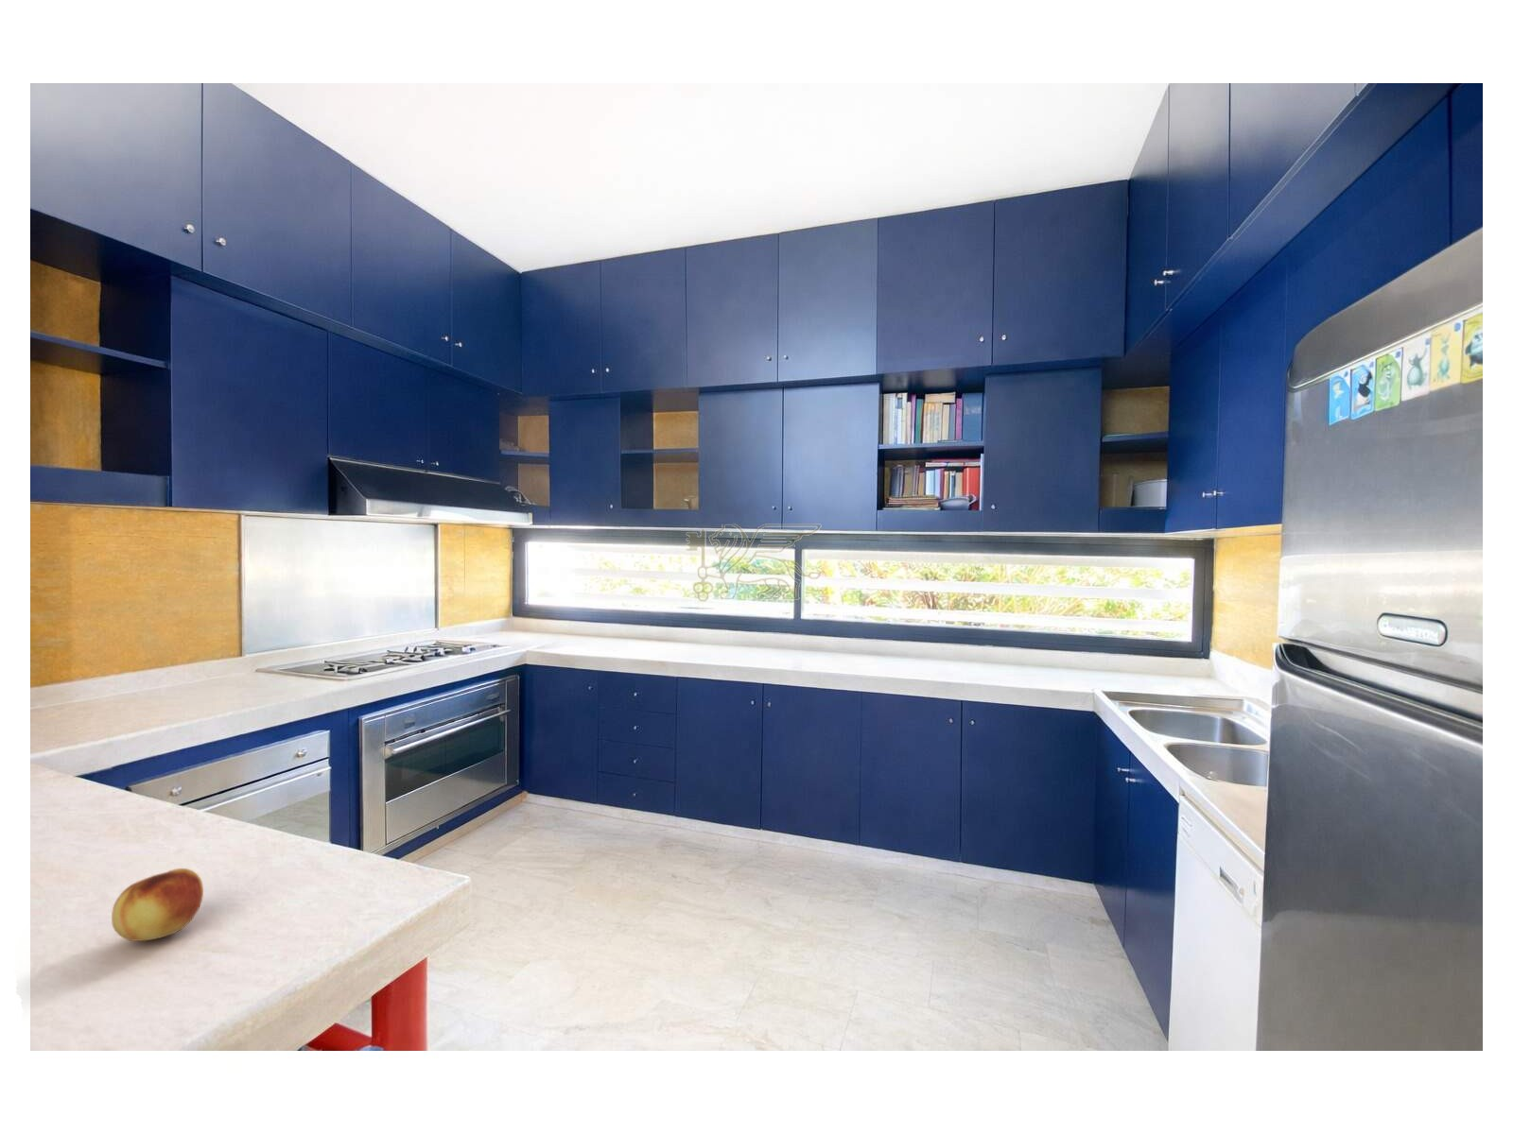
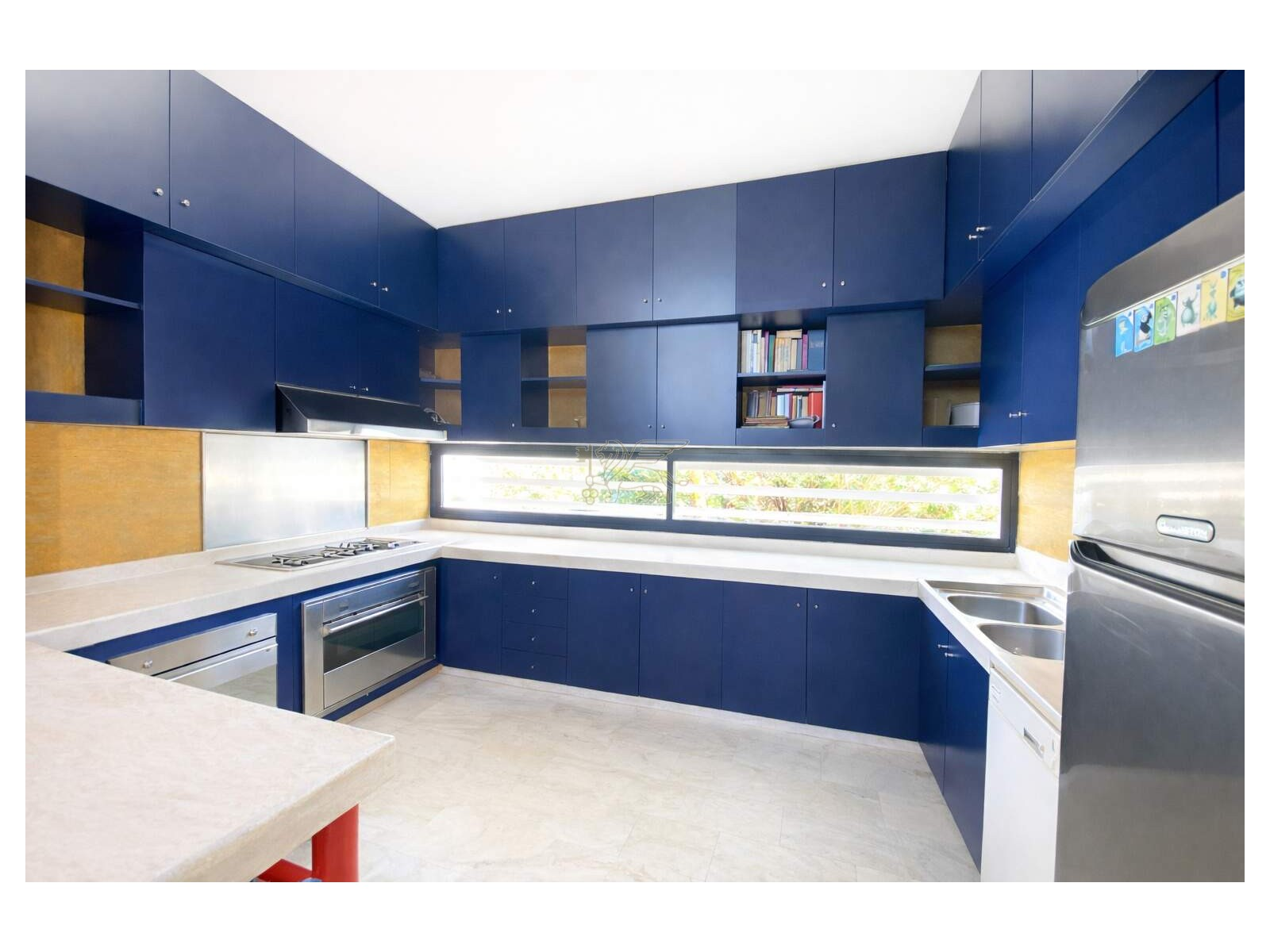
- fruit (158, 903)
